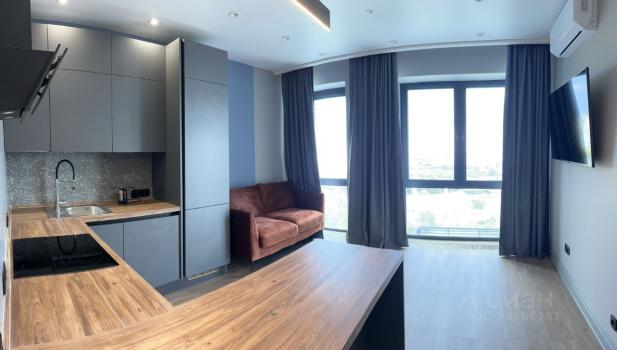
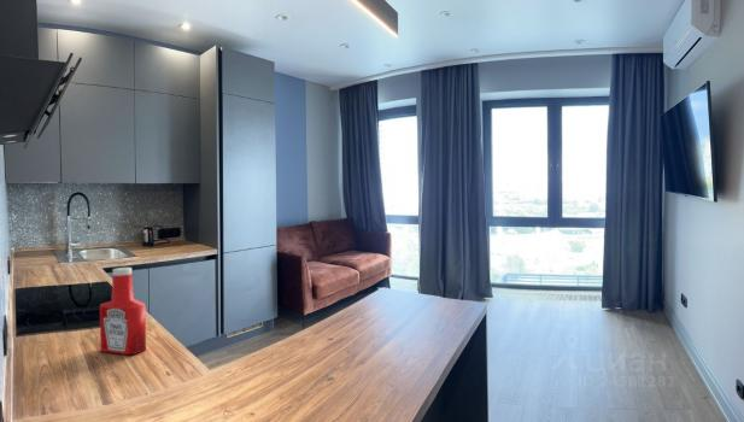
+ soap bottle (122, 309)
